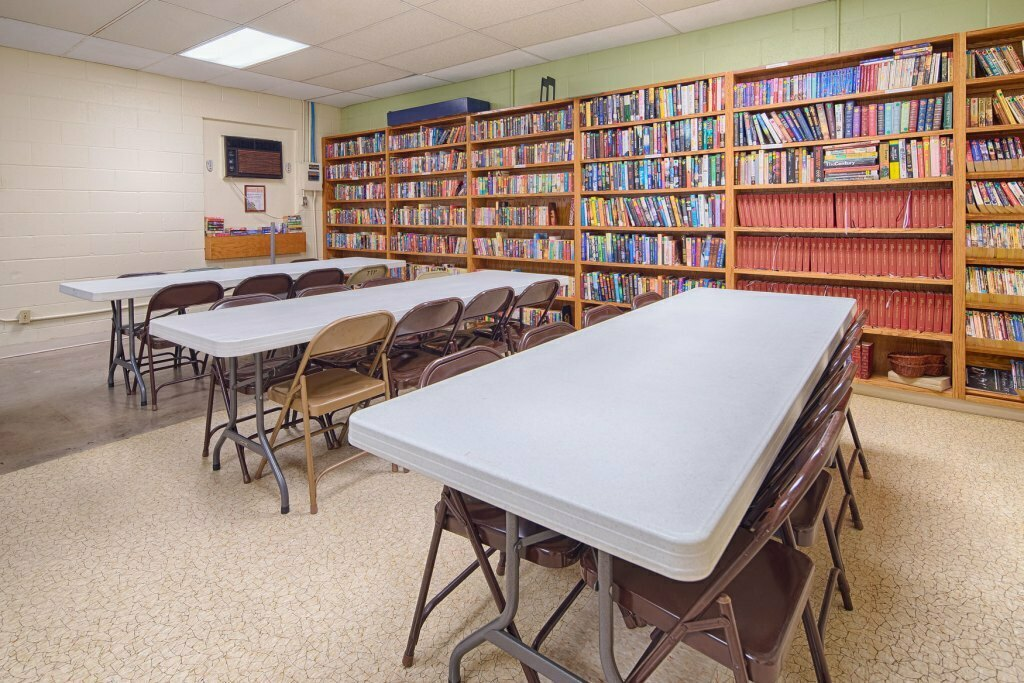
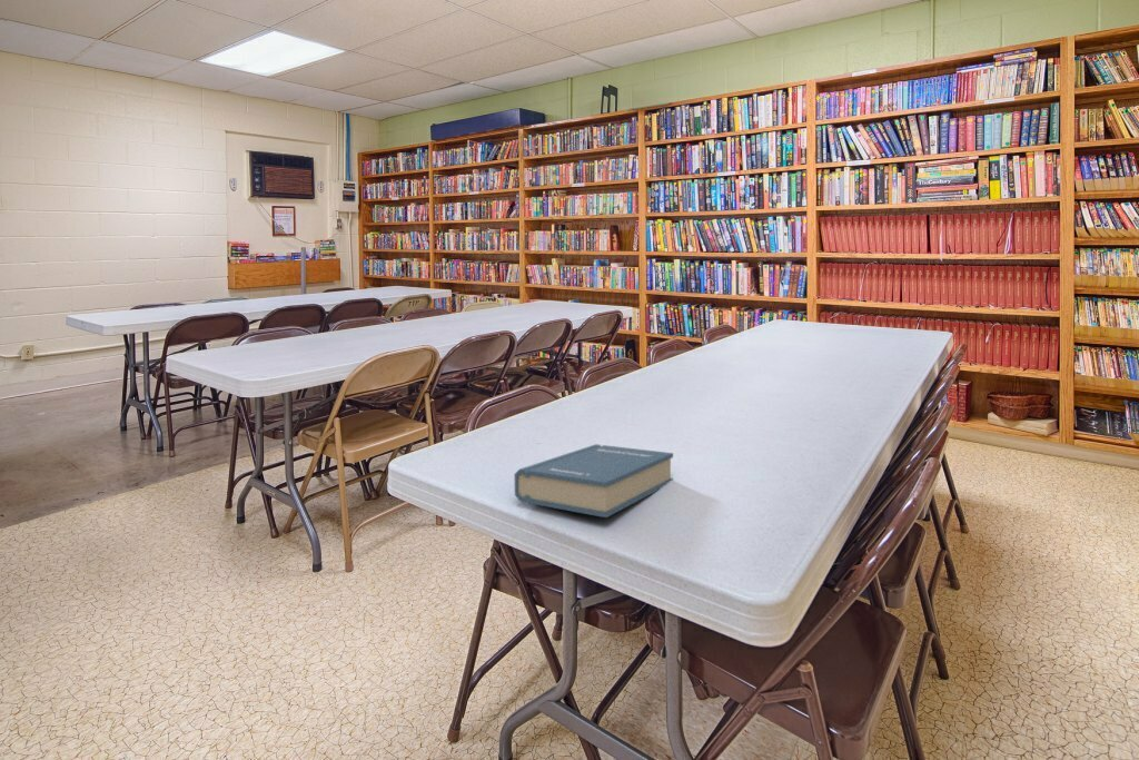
+ hardback book (597, 475)
